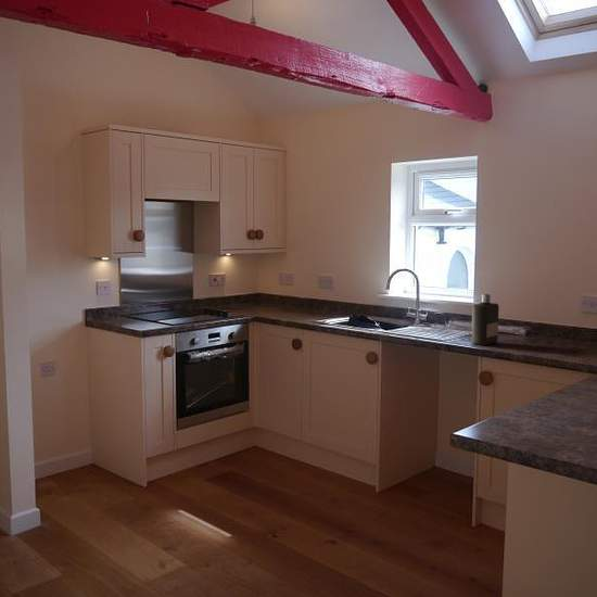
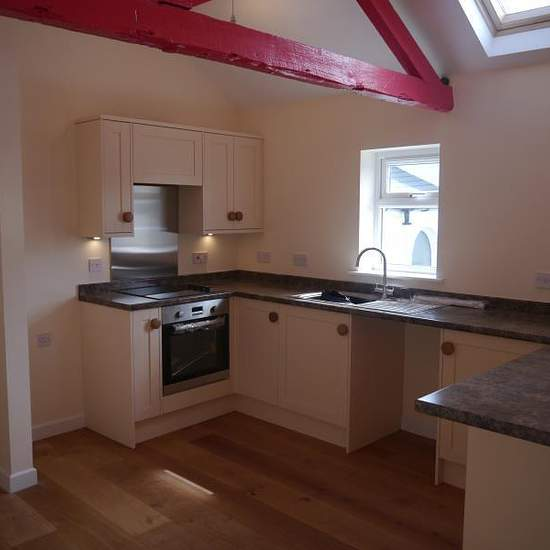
- bottle (485, 318)
